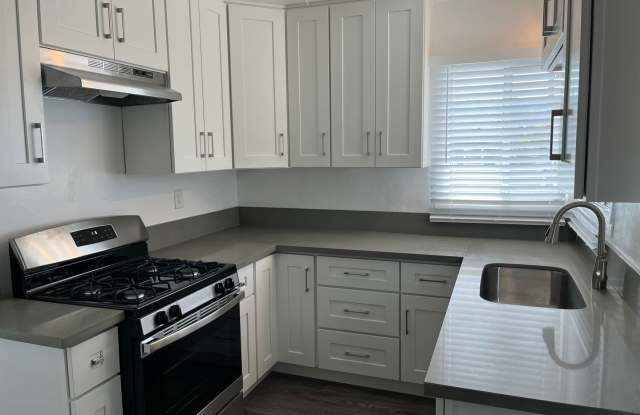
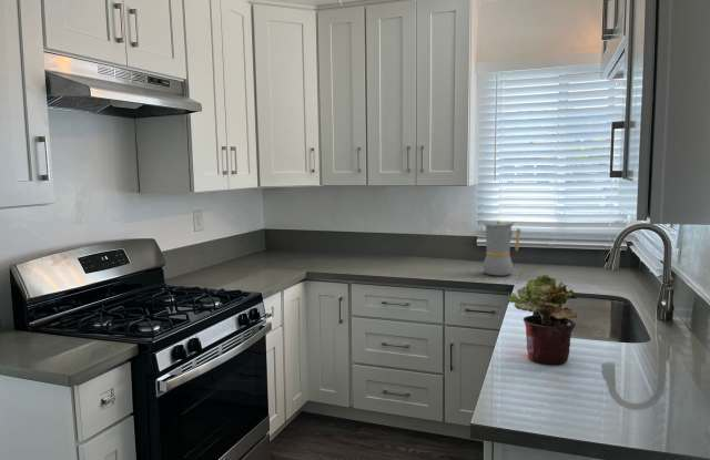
+ potted plant (541, 316)
+ coffee maker (500, 247)
